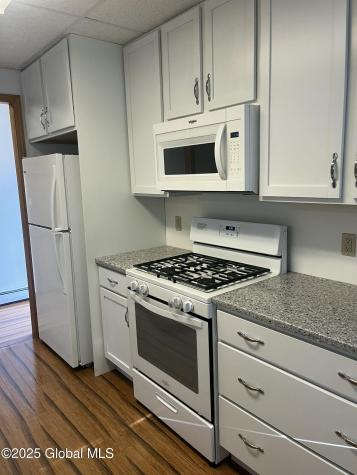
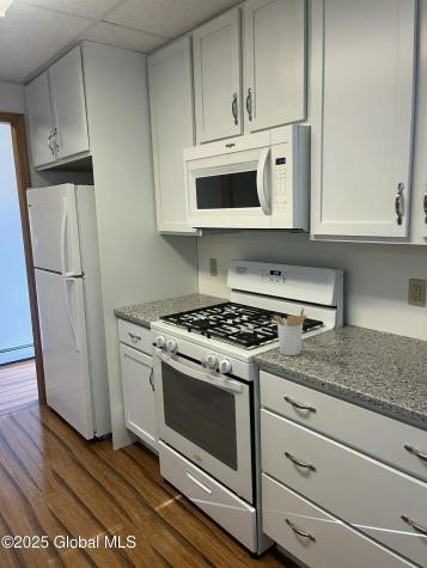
+ utensil holder (292, 331)
